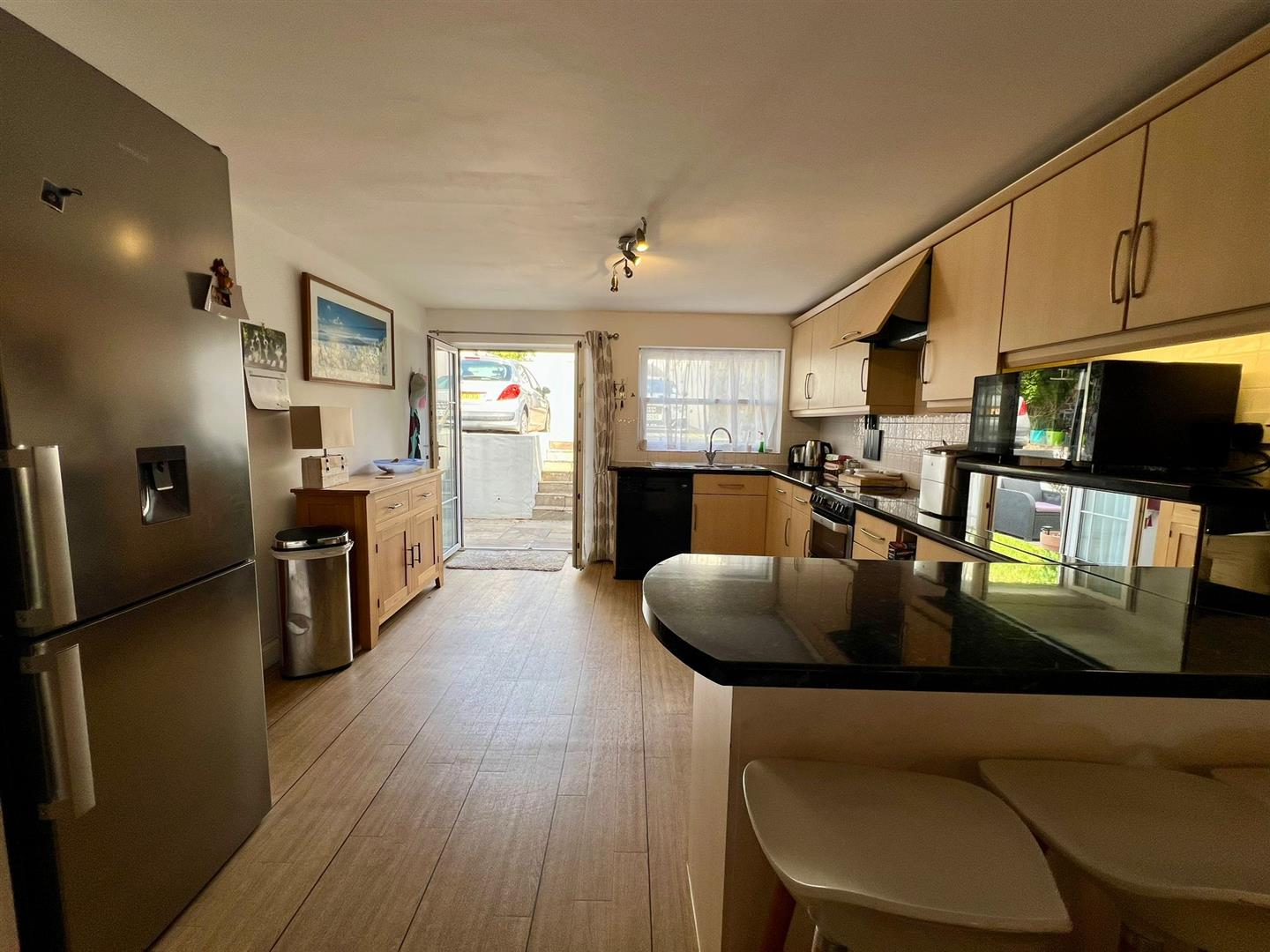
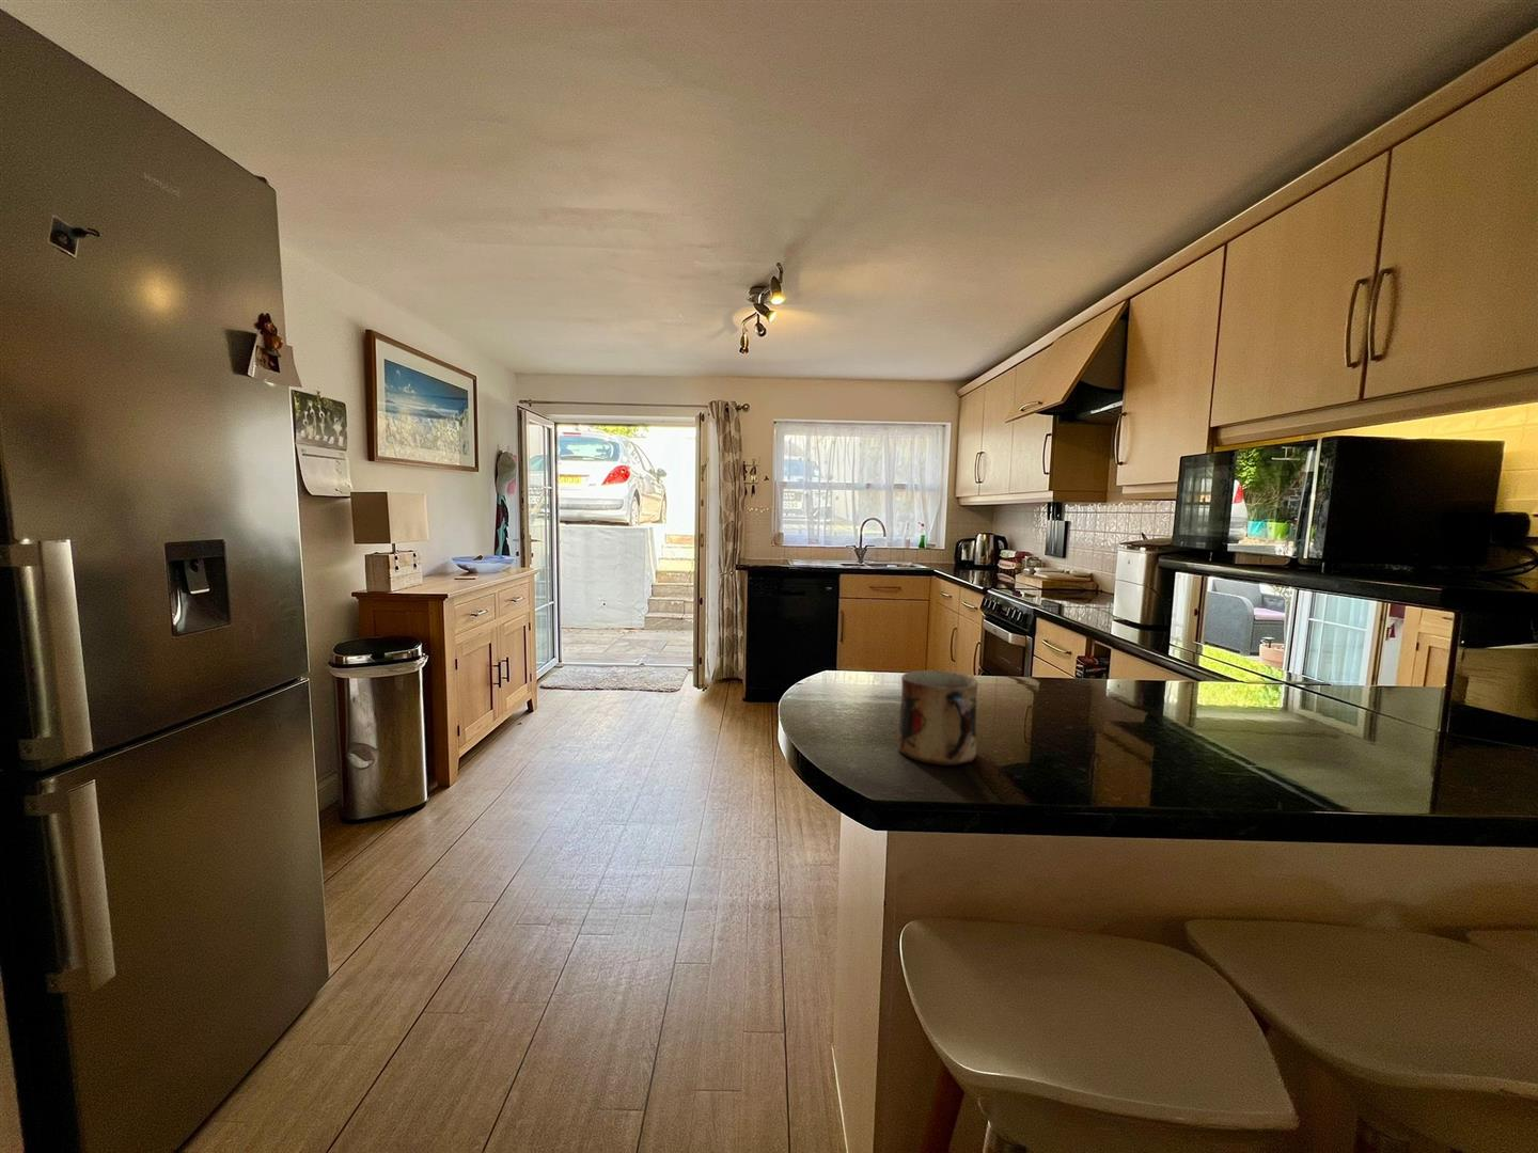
+ mug (941, 716)
